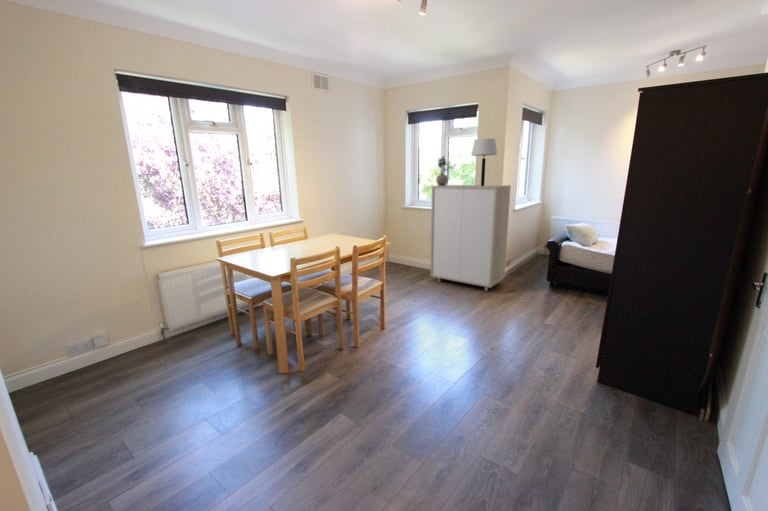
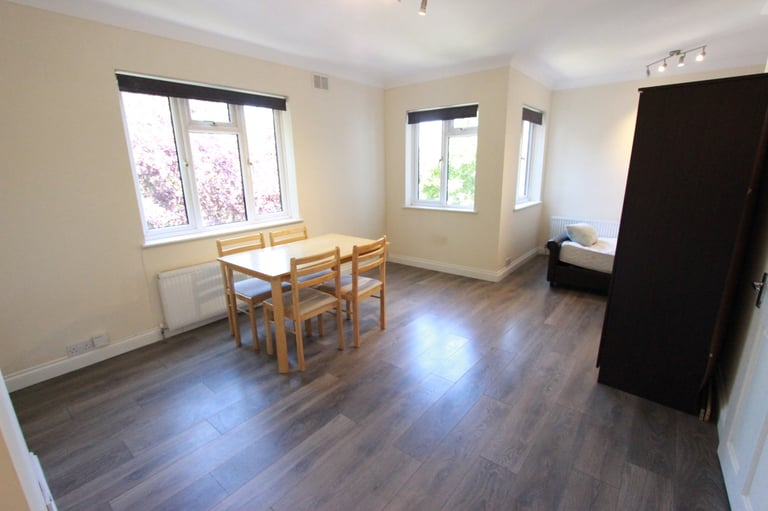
- storage cabinet (469, 235)
- potted plant (444, 170)
- table lamp (483, 163)
